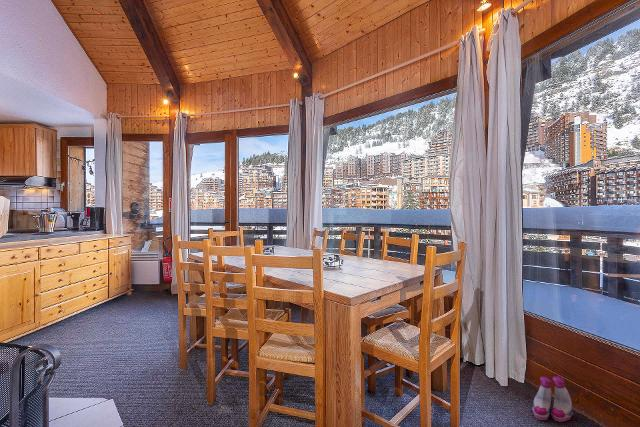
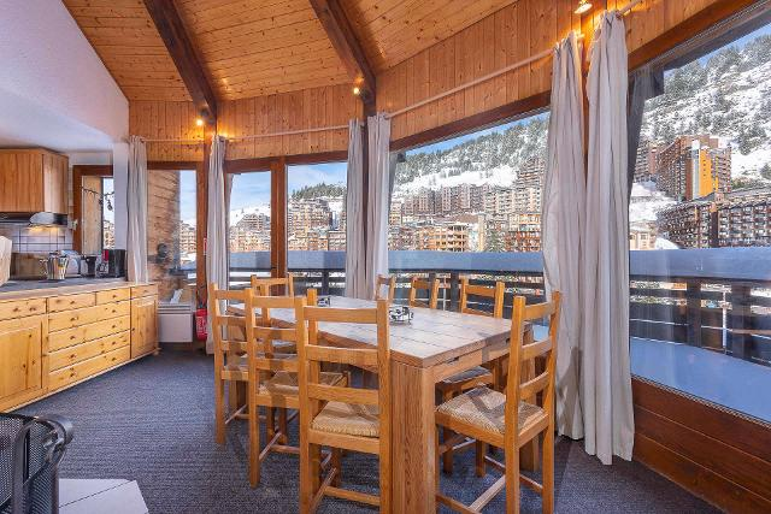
- boots (551, 395)
